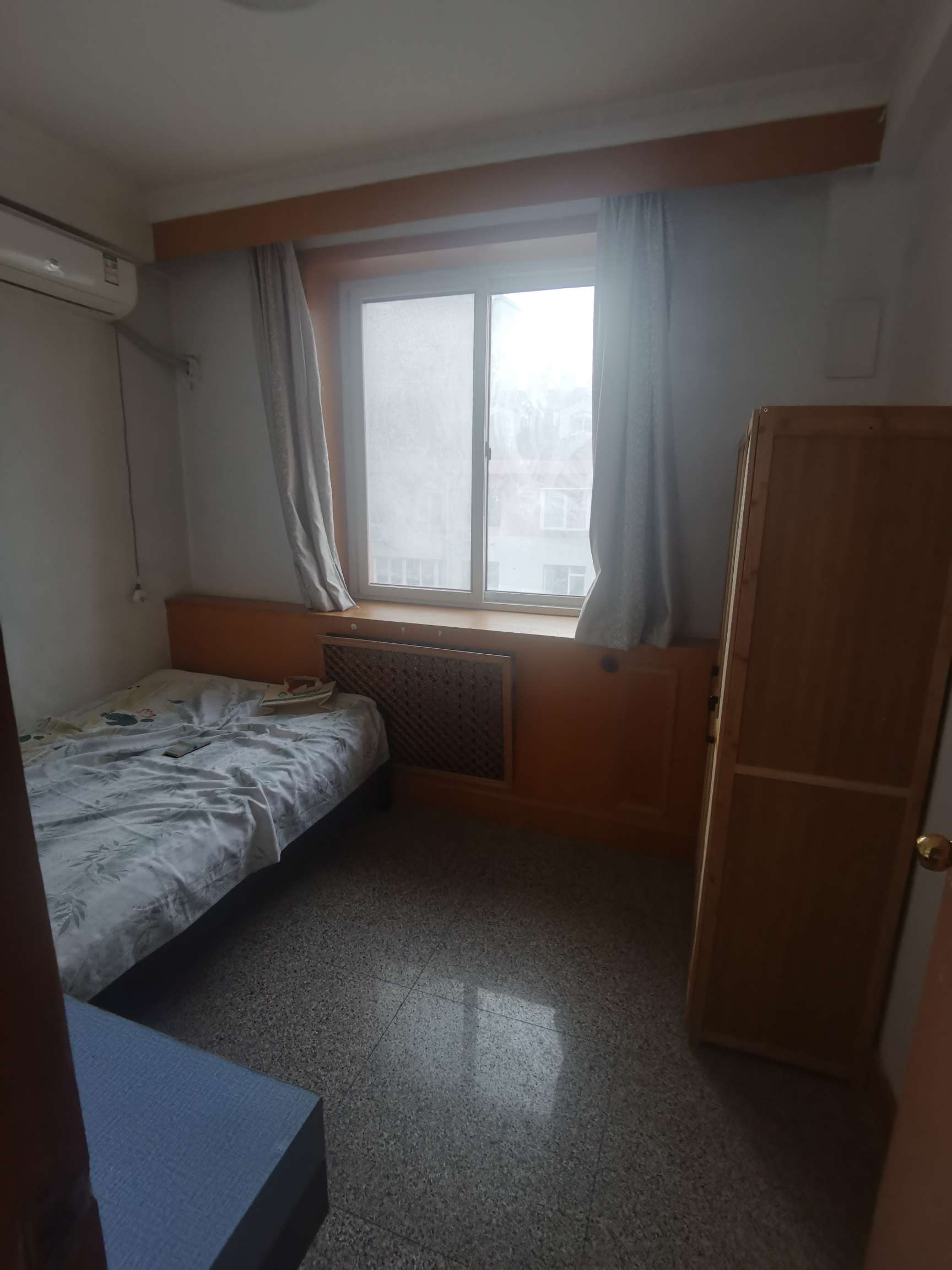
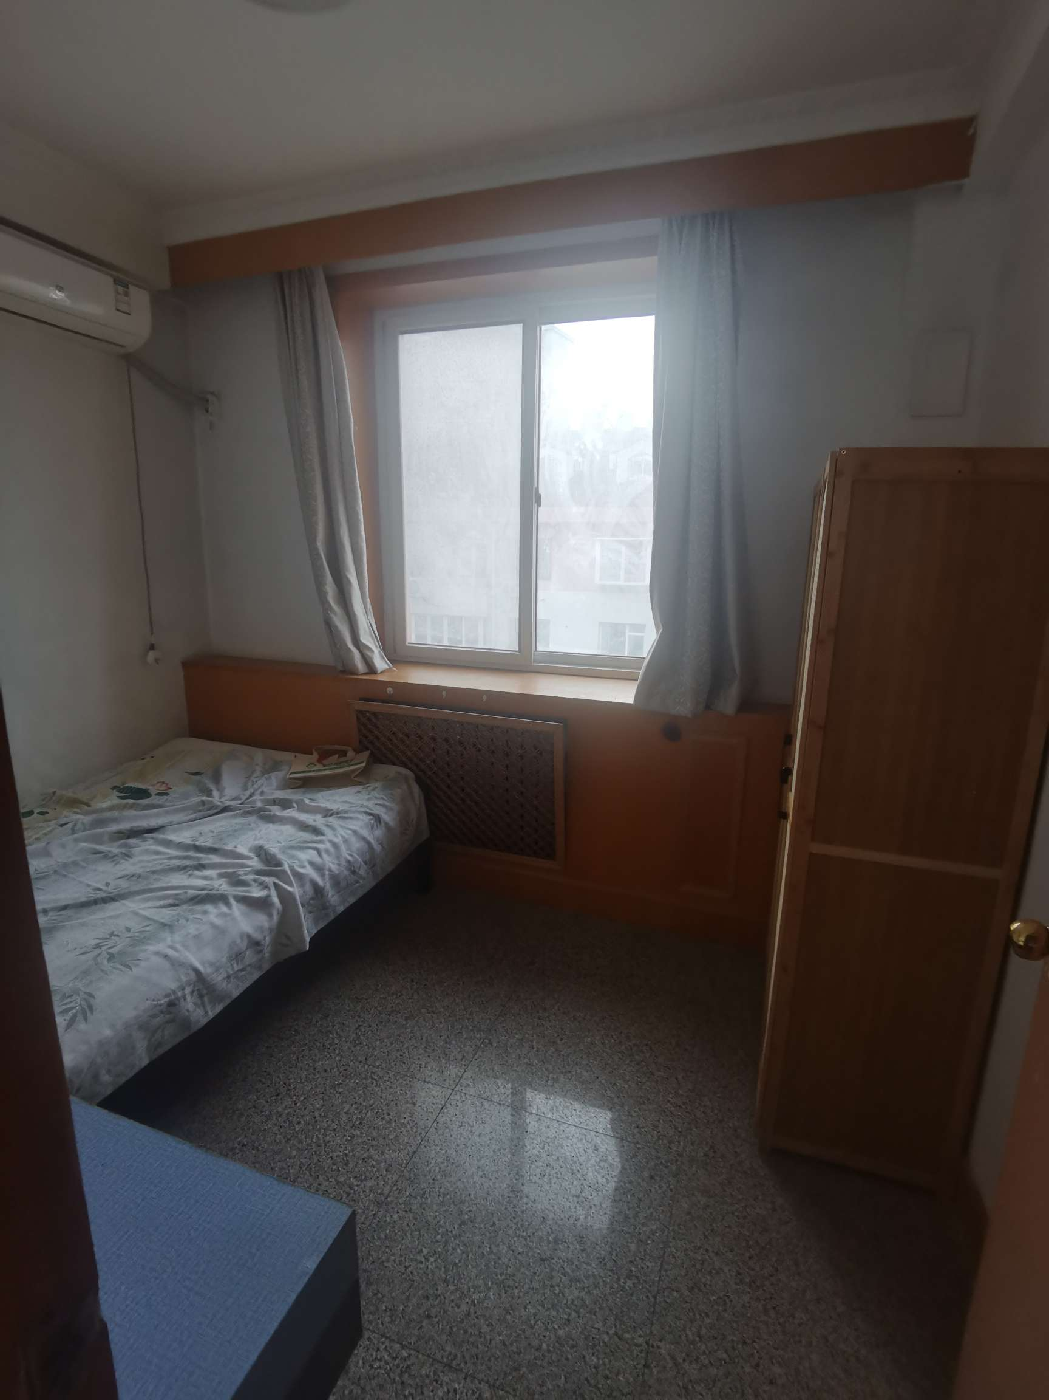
- book (188, 744)
